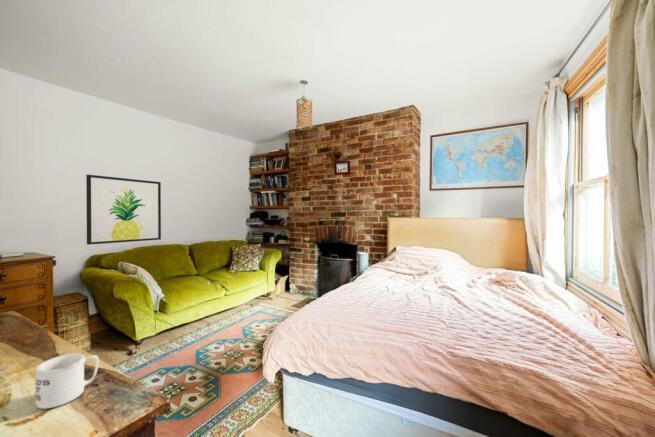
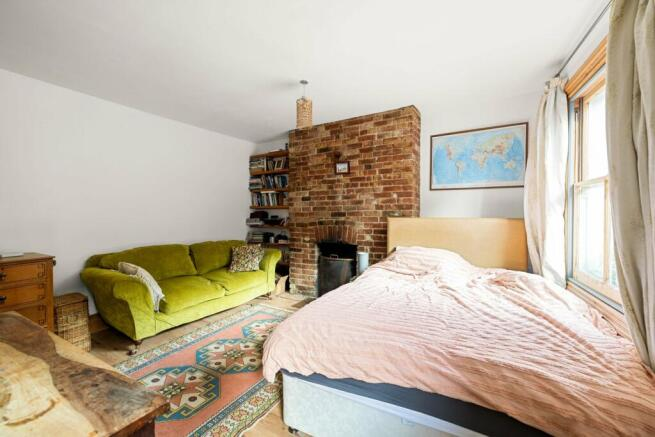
- wall art (127, 210)
- mug (69, 376)
